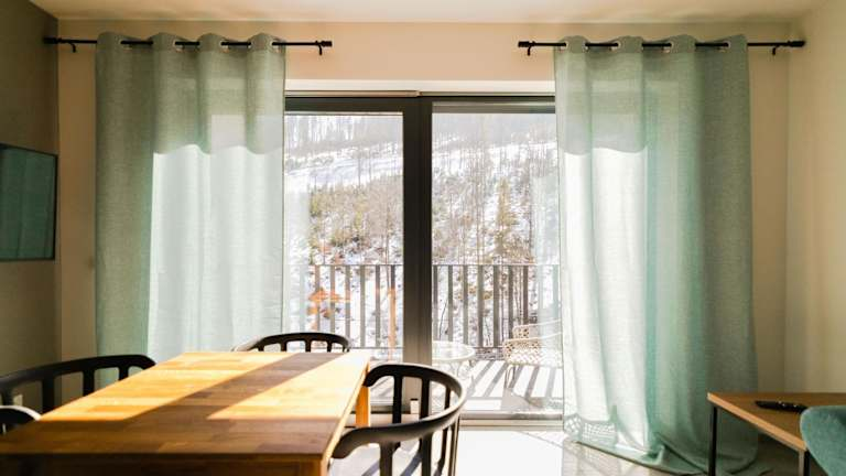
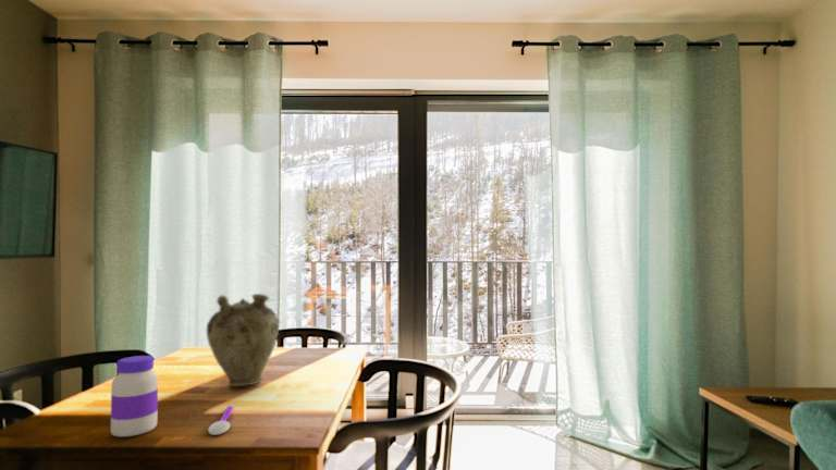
+ spoon (223, 418)
+ vase (243, 337)
+ jar (135, 394)
